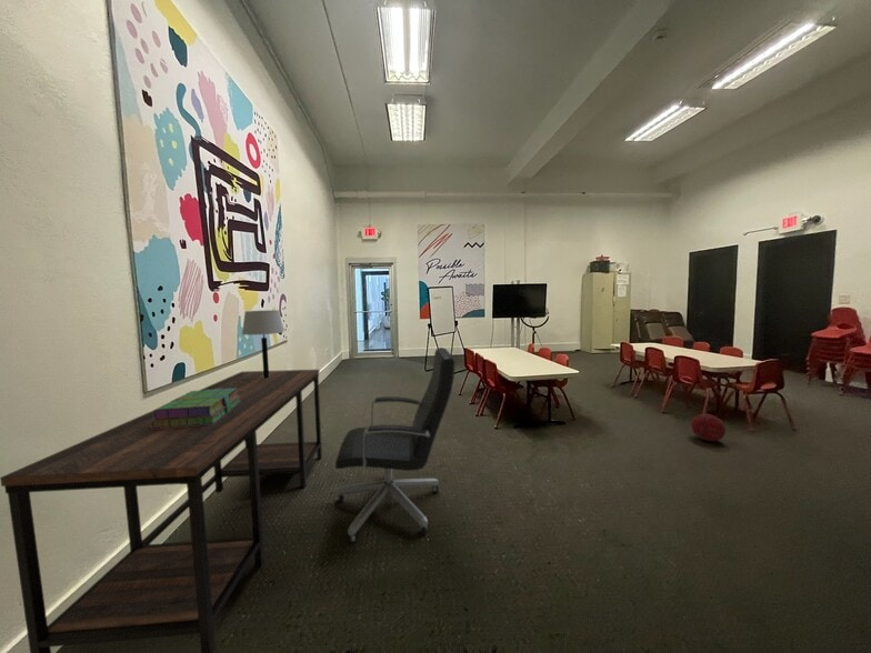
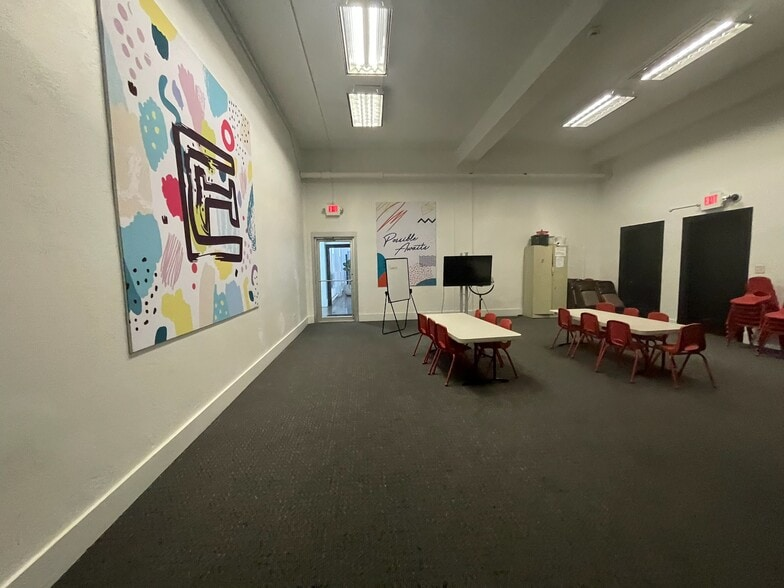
- table lamp (264, 344)
- desk (232, 462)
- office chair (391, 429)
- stack of books (200, 405)
- ball (708, 426)
